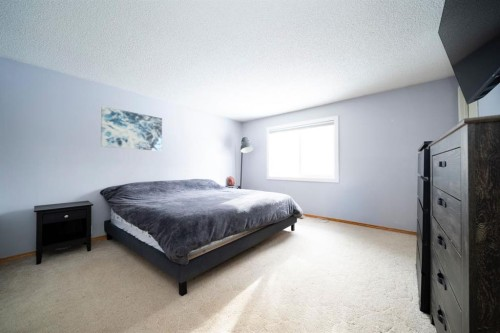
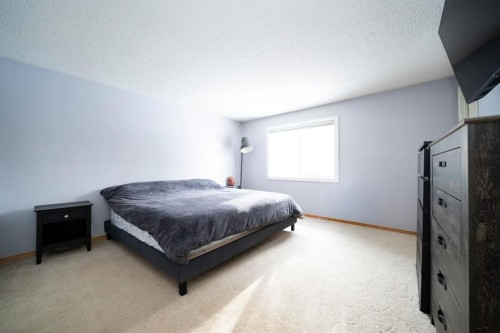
- wall art (134, 130)
